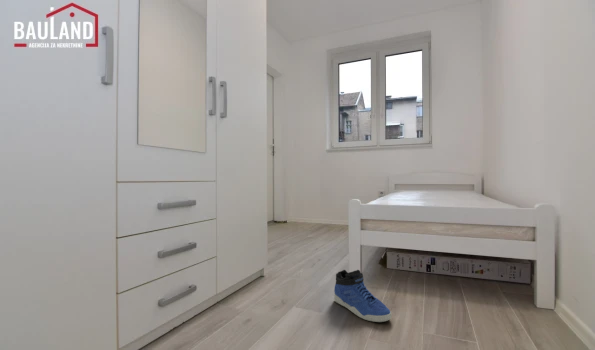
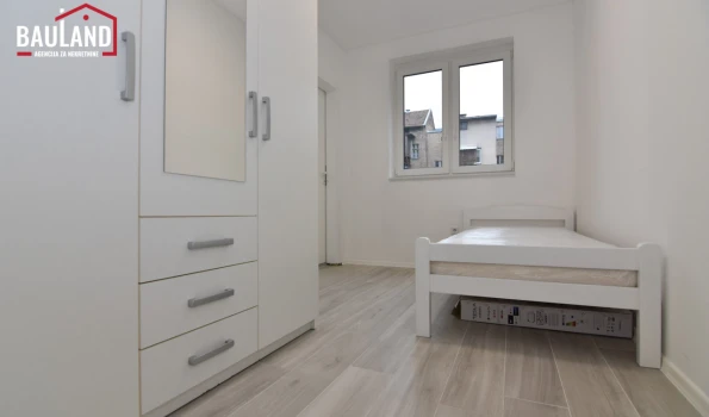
- sneaker (360, 291)
